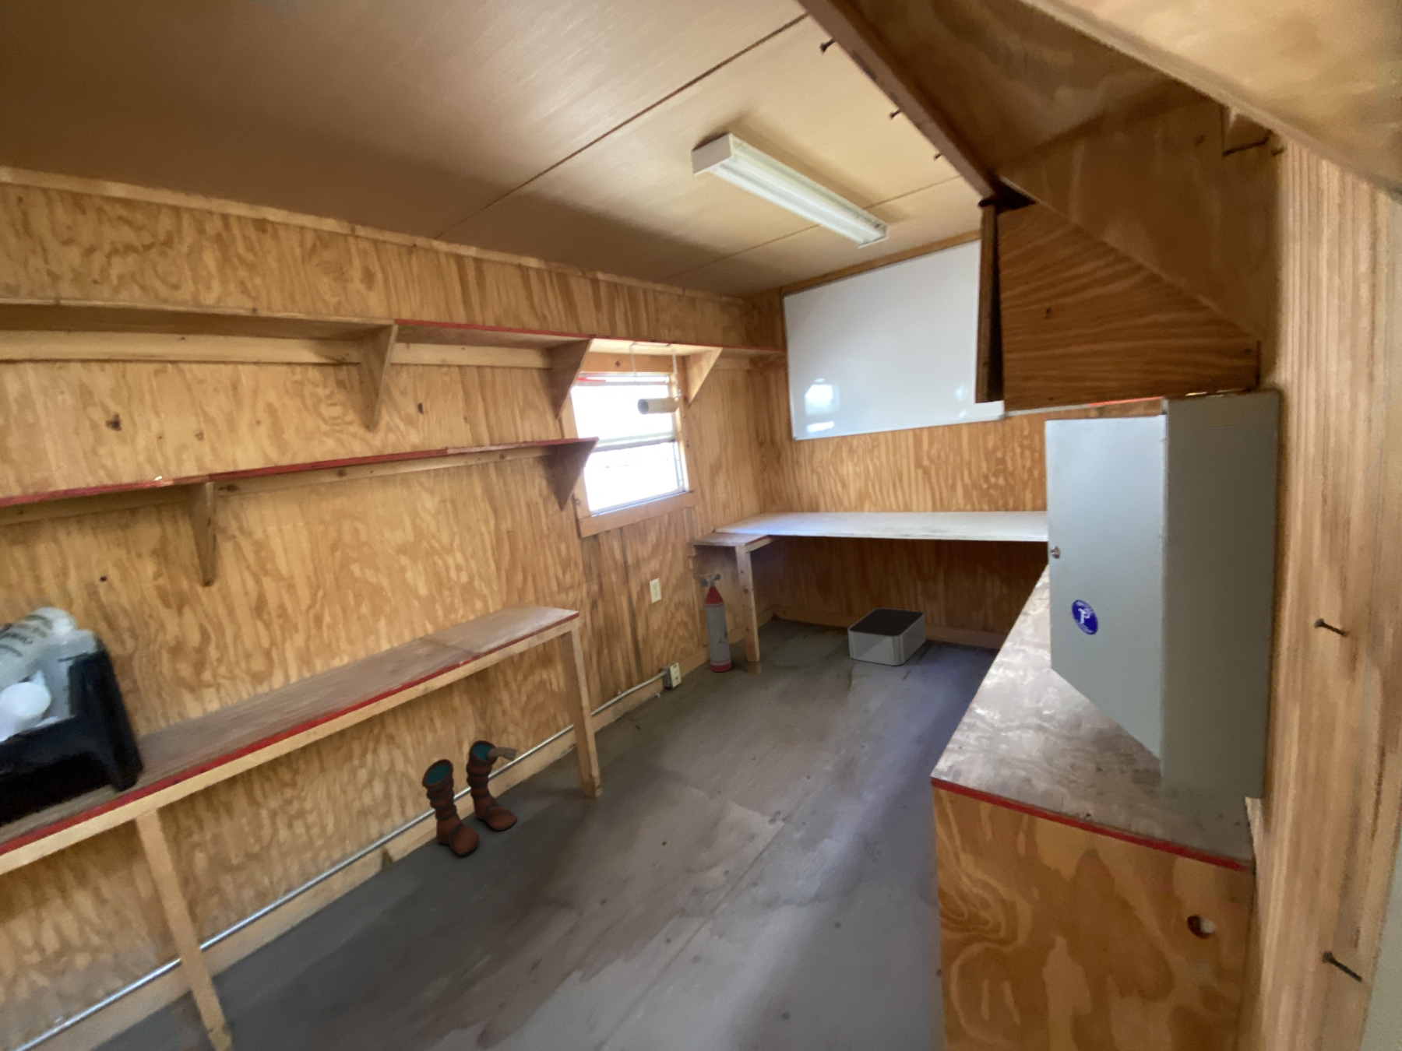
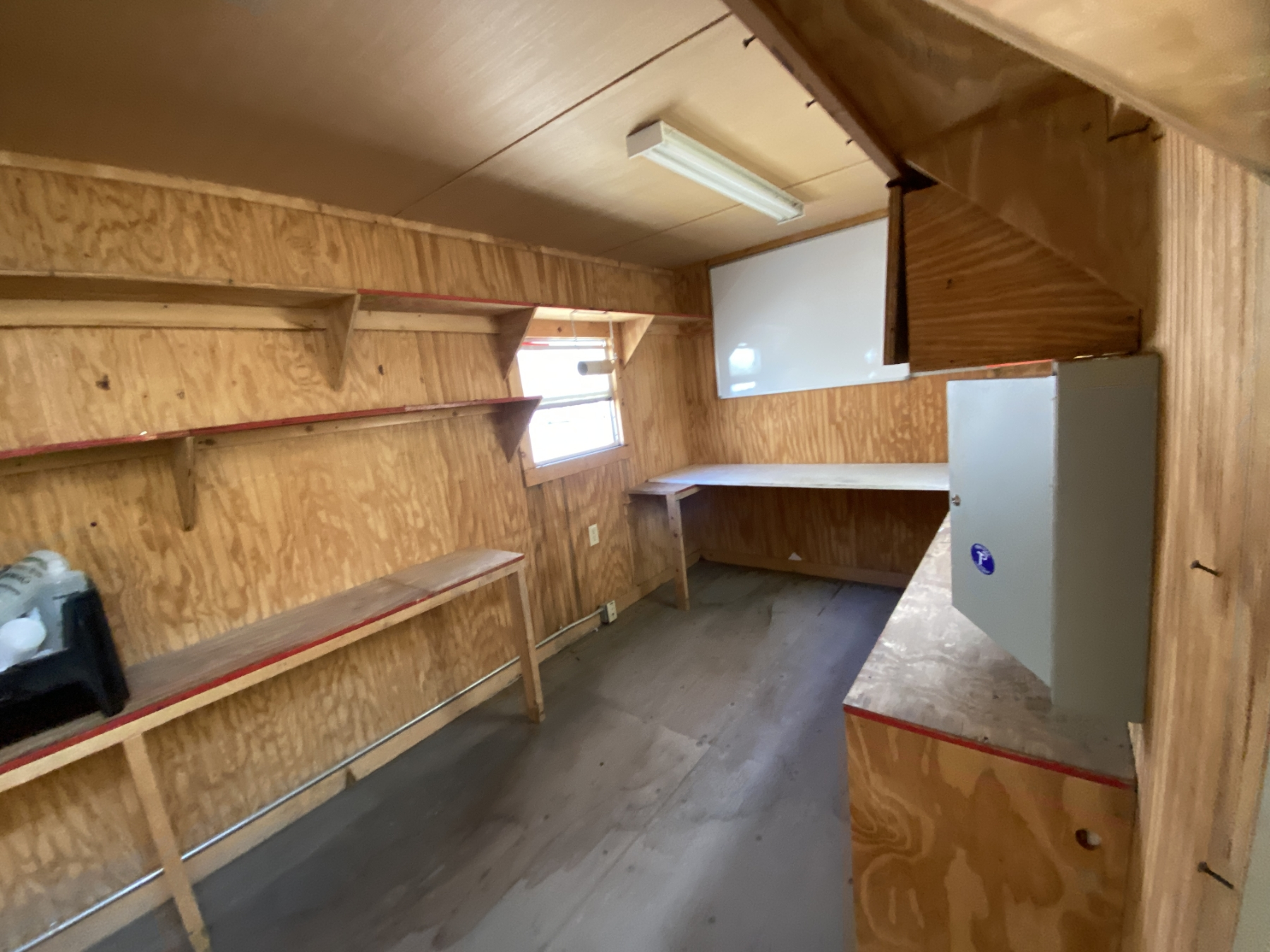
- storage bin (888, 635)
- boots (477, 787)
- fire extinguisher (715, 620)
